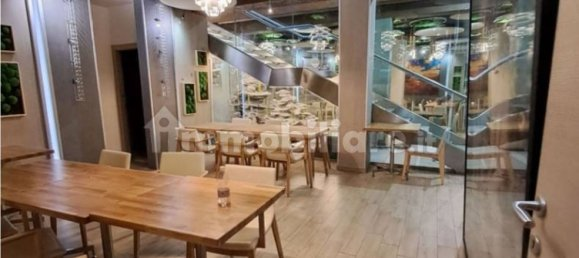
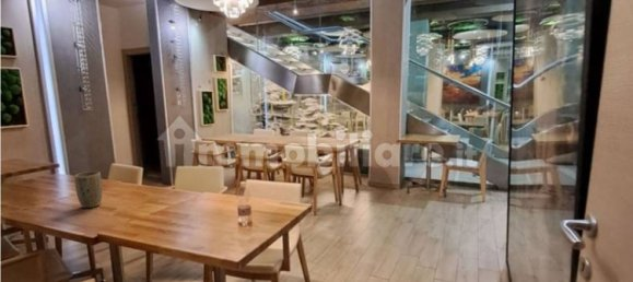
+ plant pot (89, 189)
